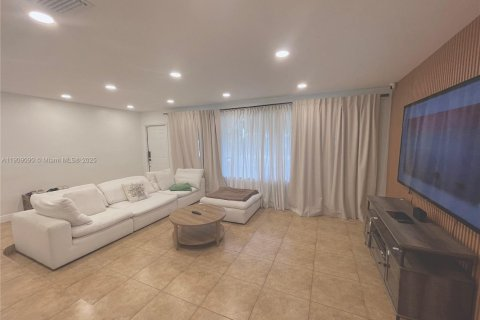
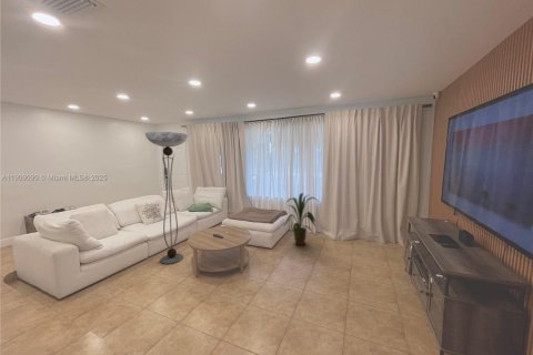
+ house plant (301, 216)
+ floor lamp (169, 197)
